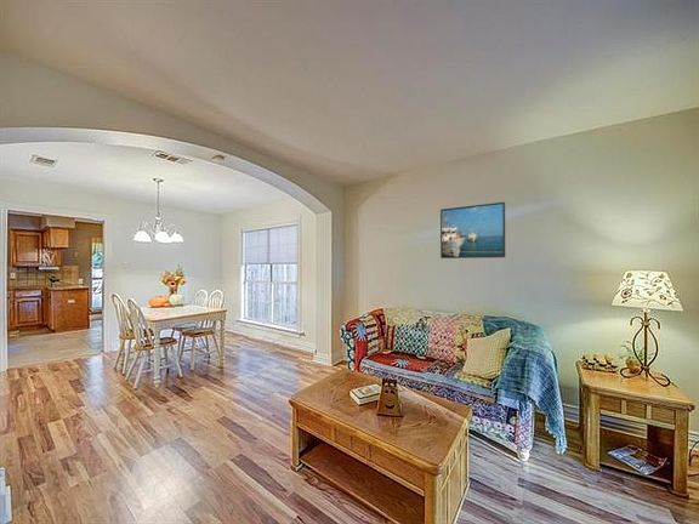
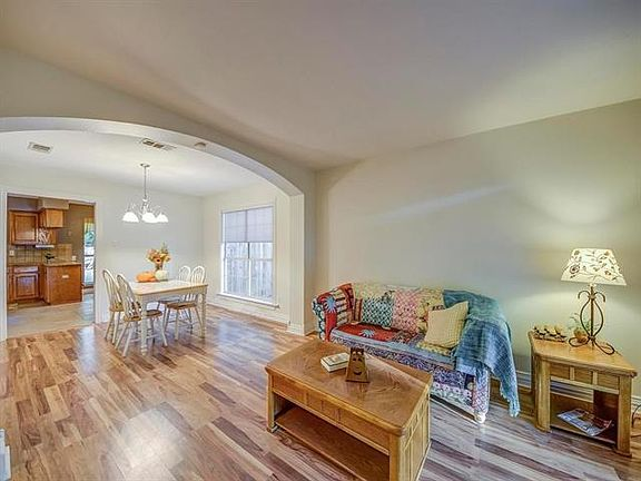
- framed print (471, 232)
